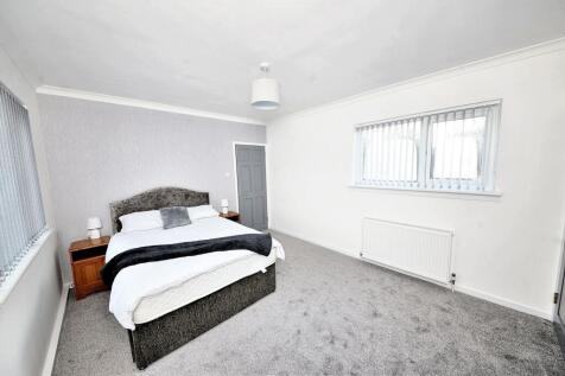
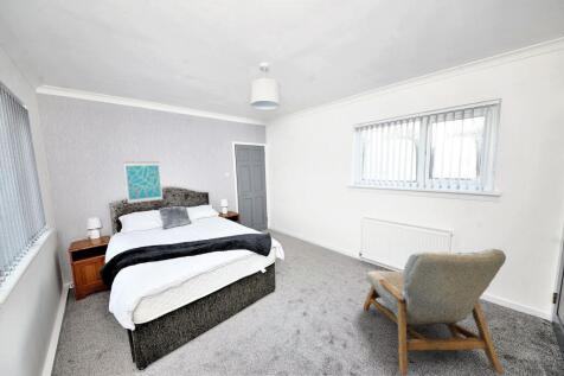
+ wall art (143, 181)
+ armchair (423, 285)
